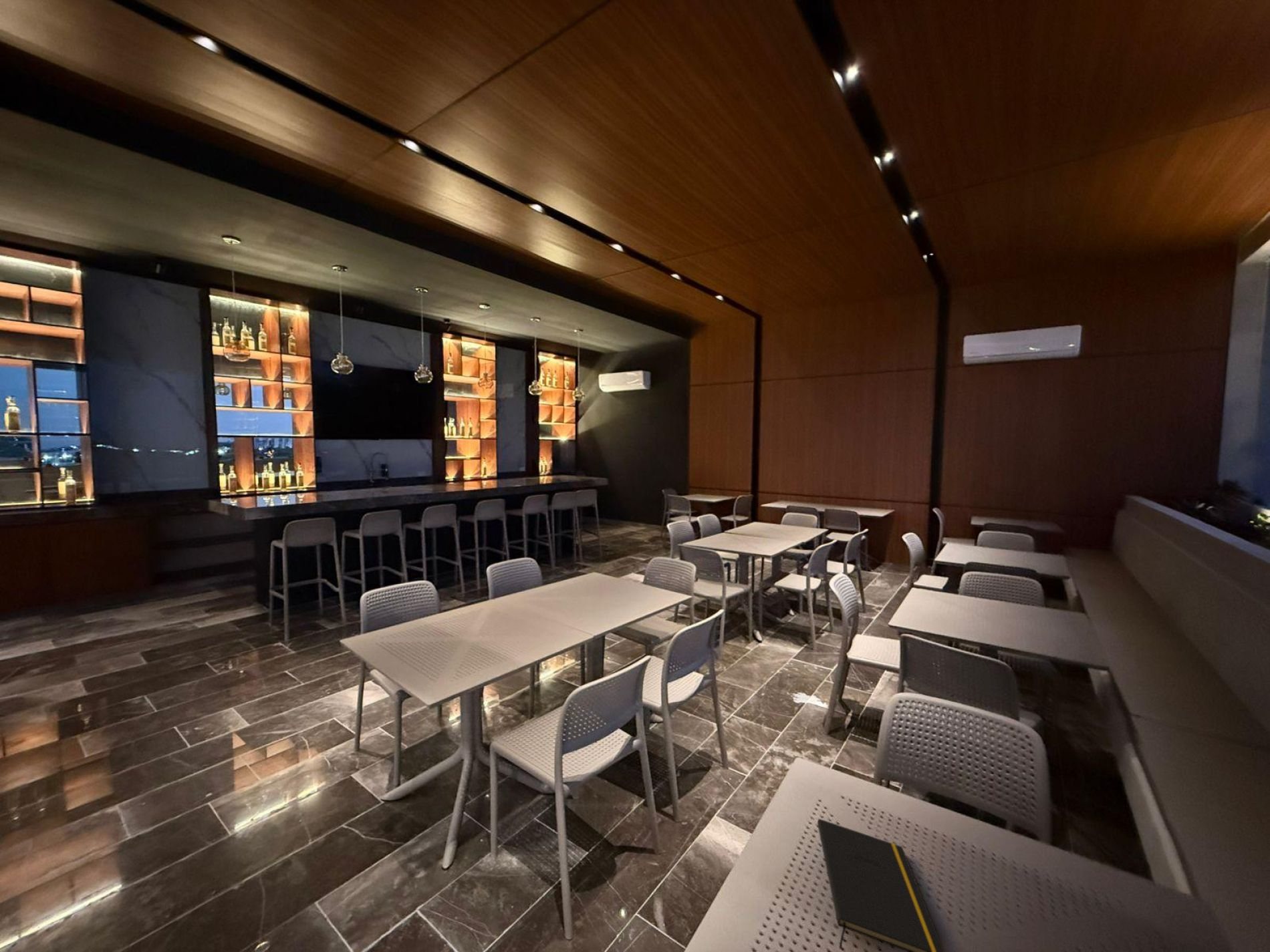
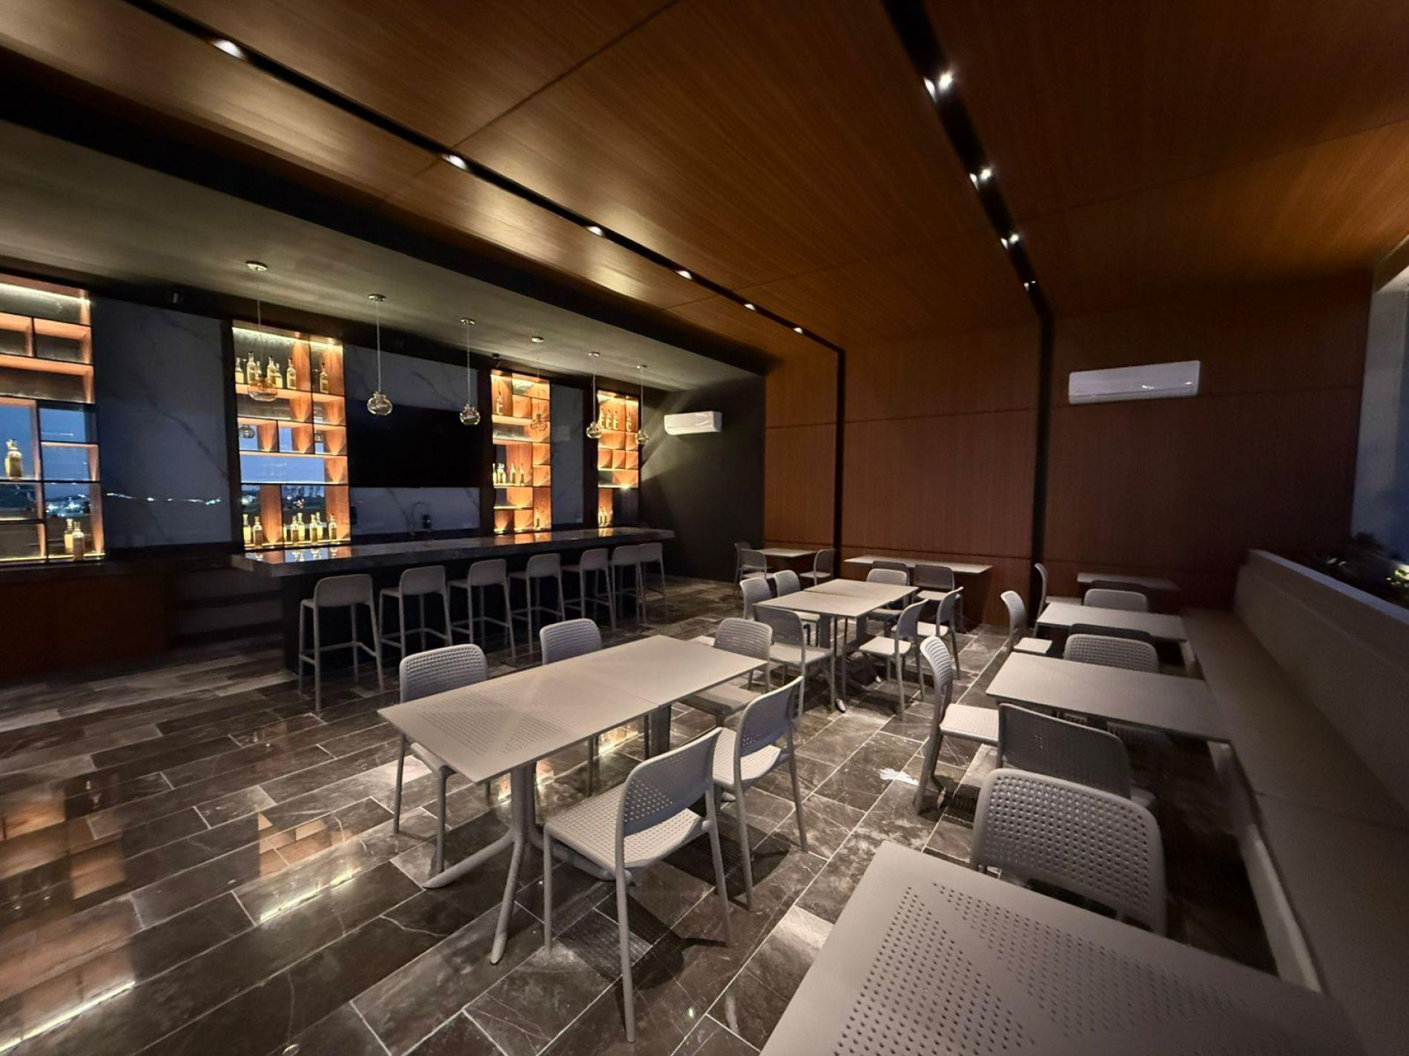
- notepad (873, 882)
